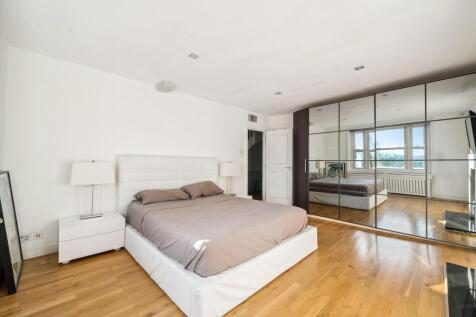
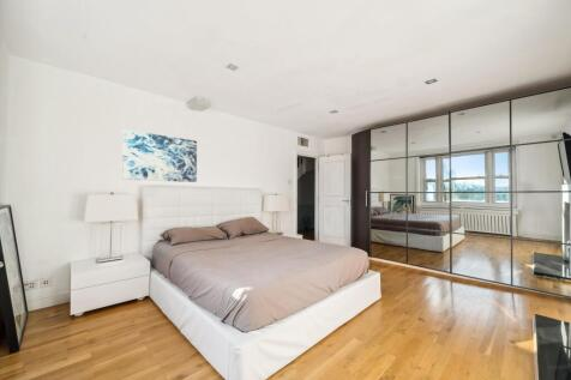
+ wall art (163, 158)
